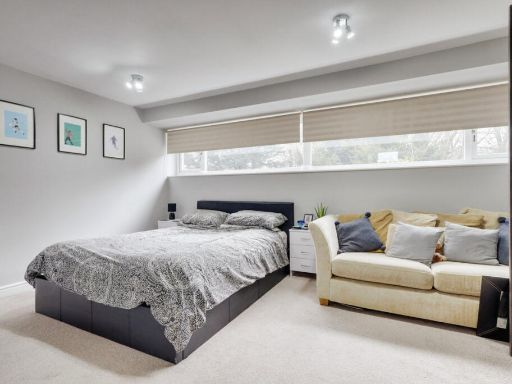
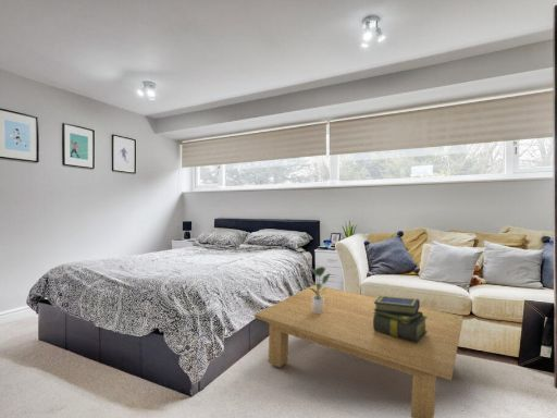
+ potted plant (319, 287)
+ coffee table (359, 339)
+ stack of books (397, 315)
